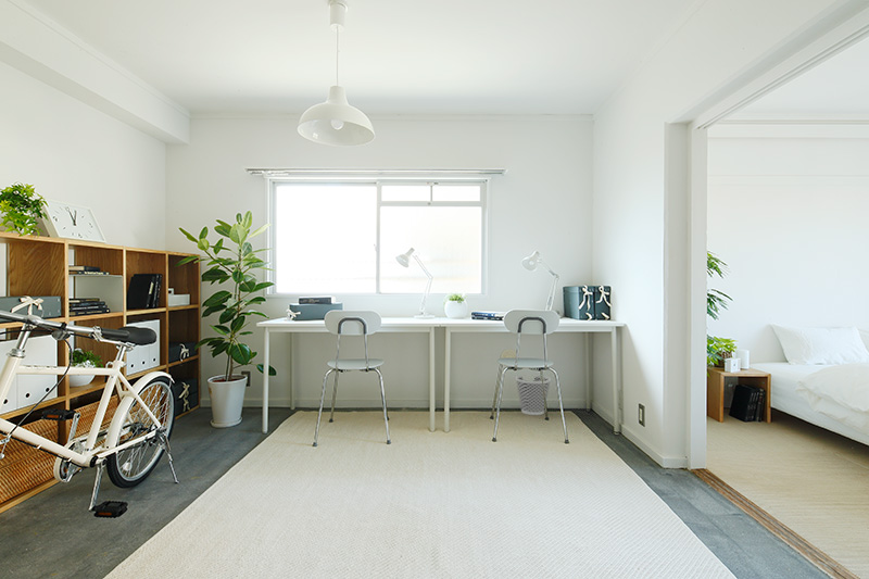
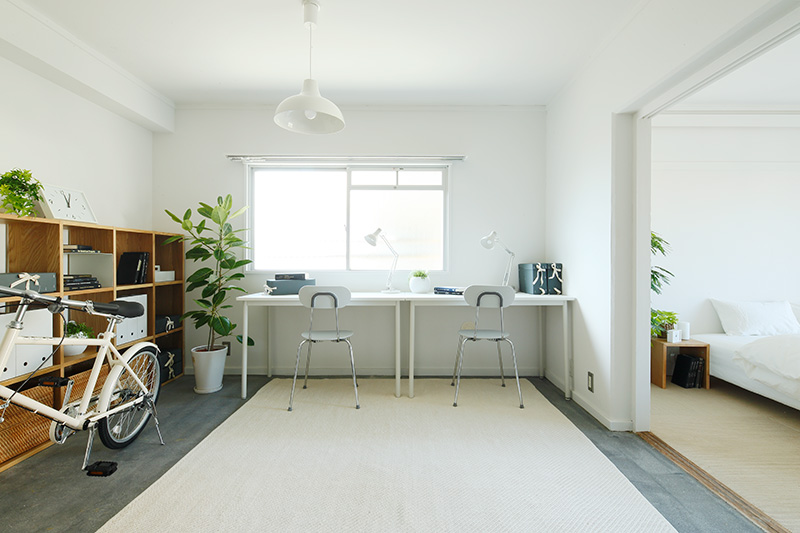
- wastebasket (532, 394)
